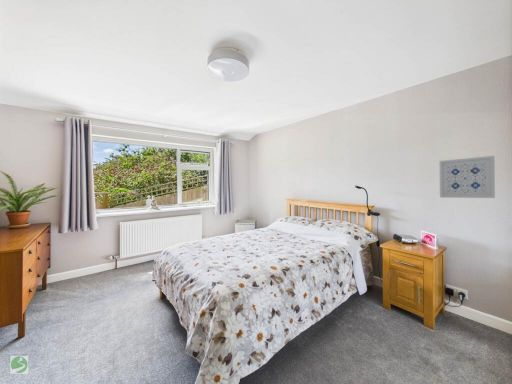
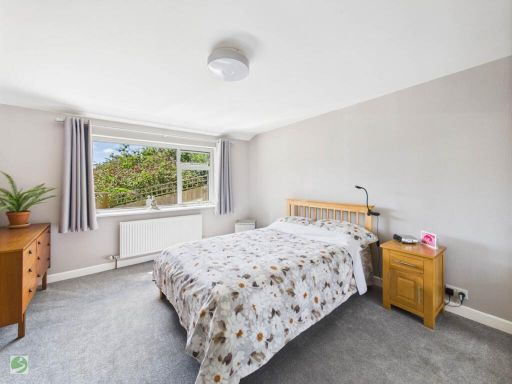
- wall art (465, 178)
